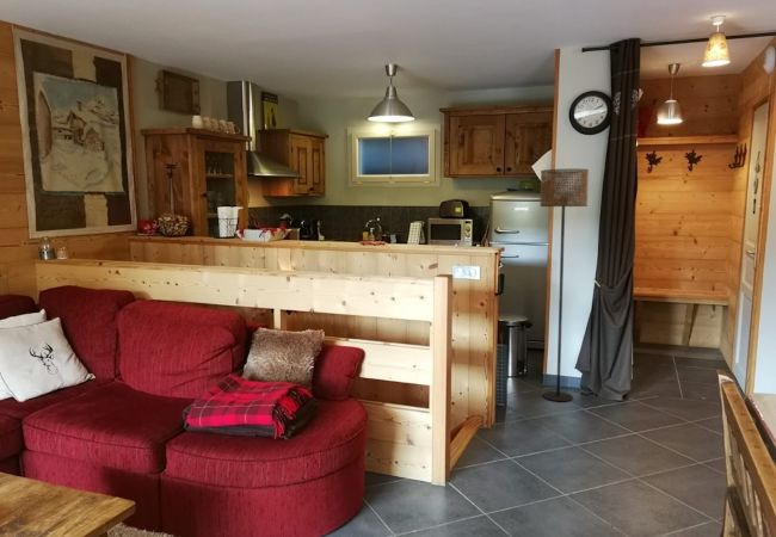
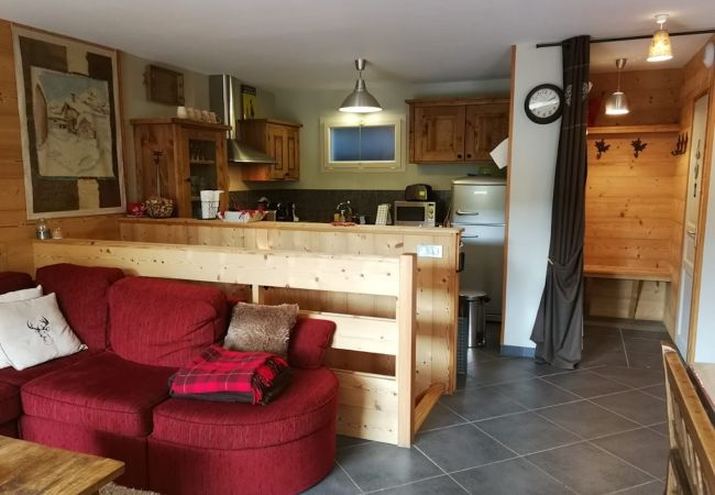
- floor lamp (561, 285)
